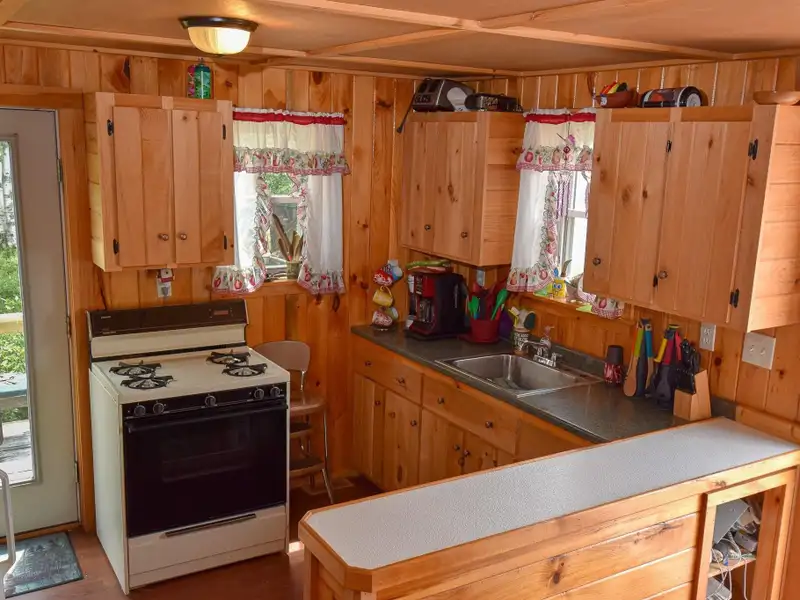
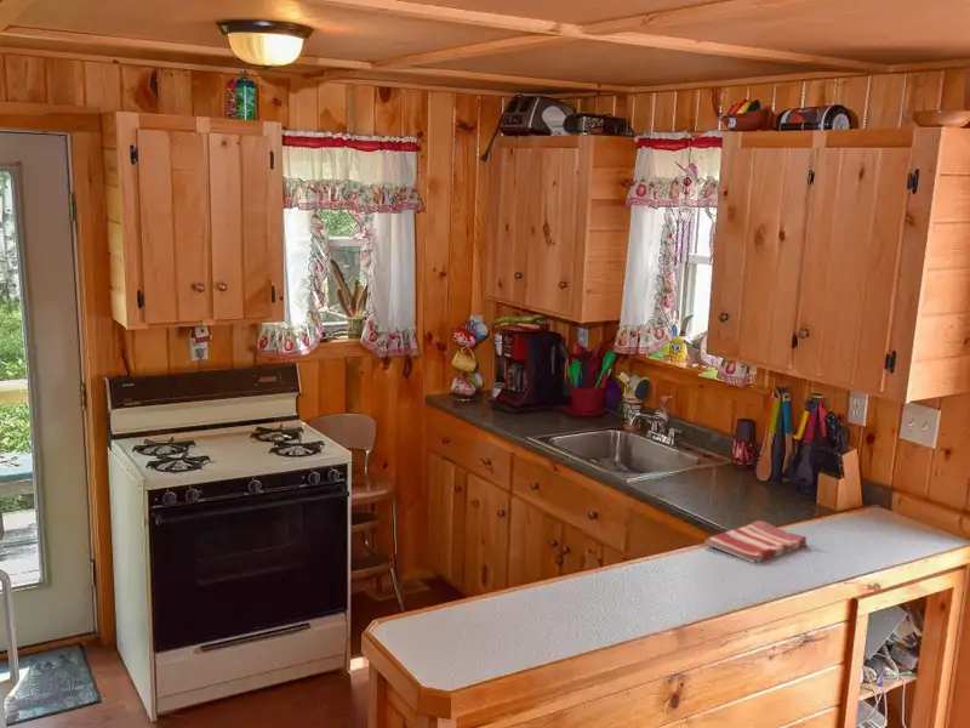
+ dish towel (755, 540)
